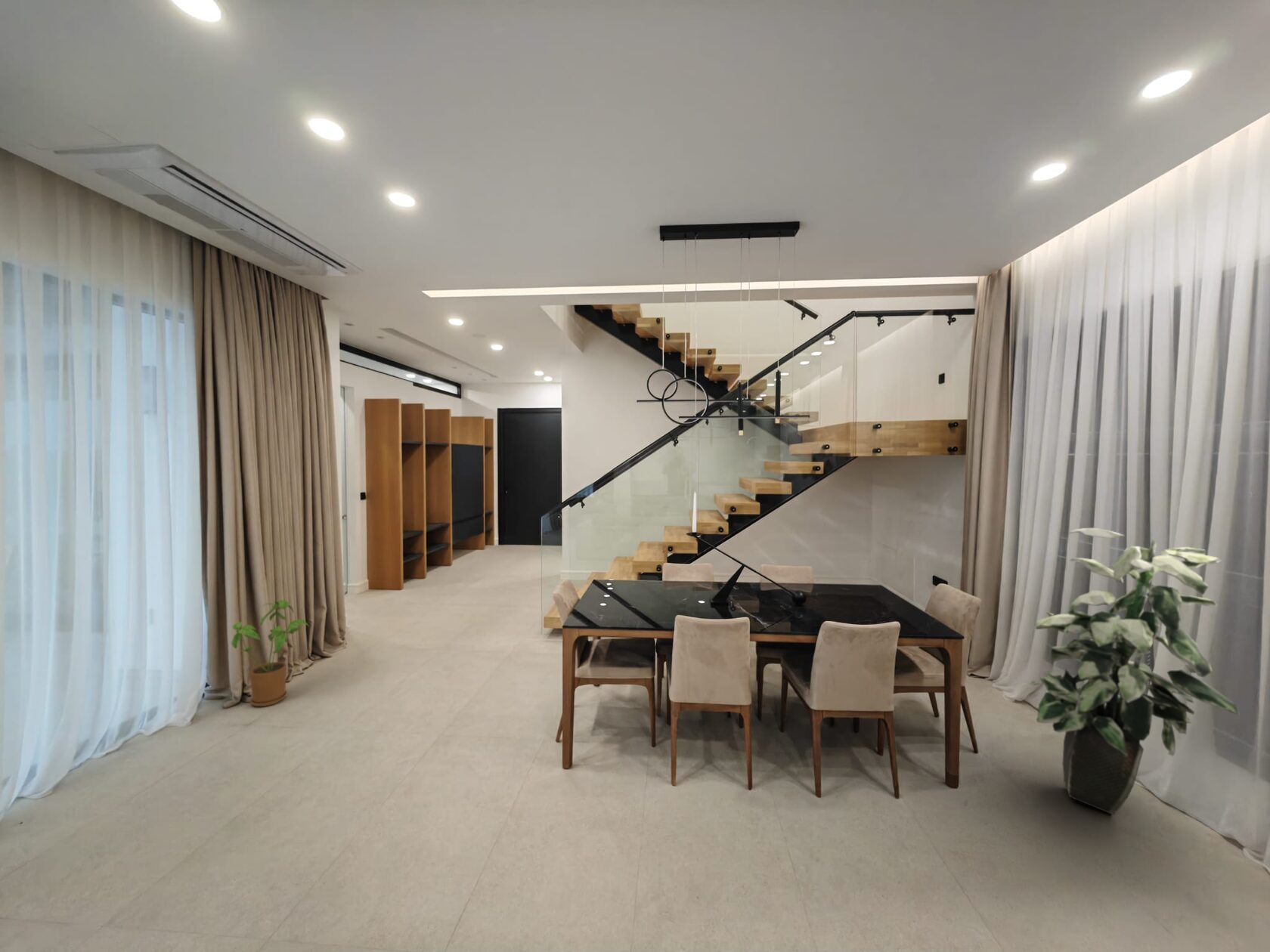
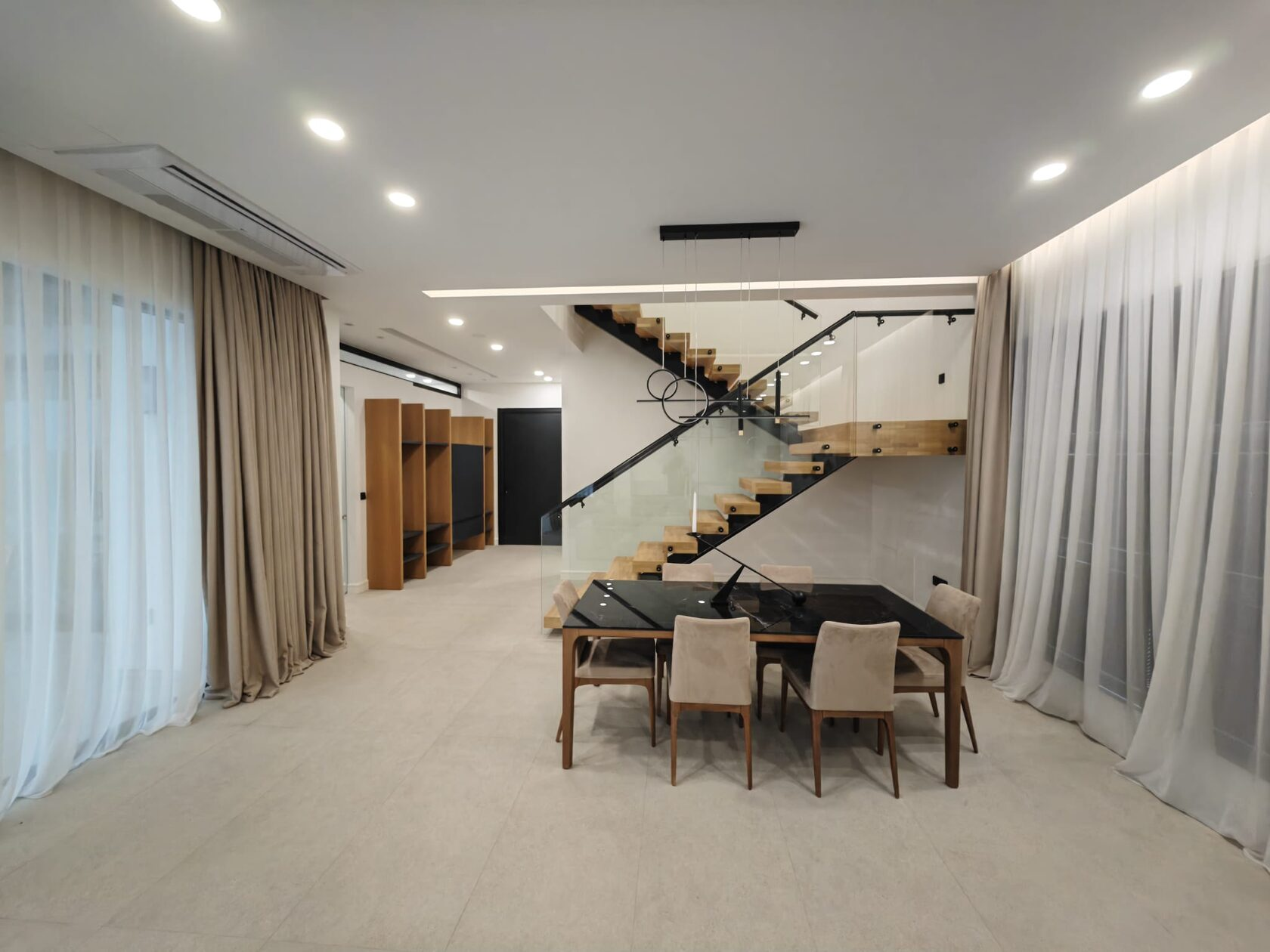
- house plant (274, 651)
- indoor plant (1112, 666)
